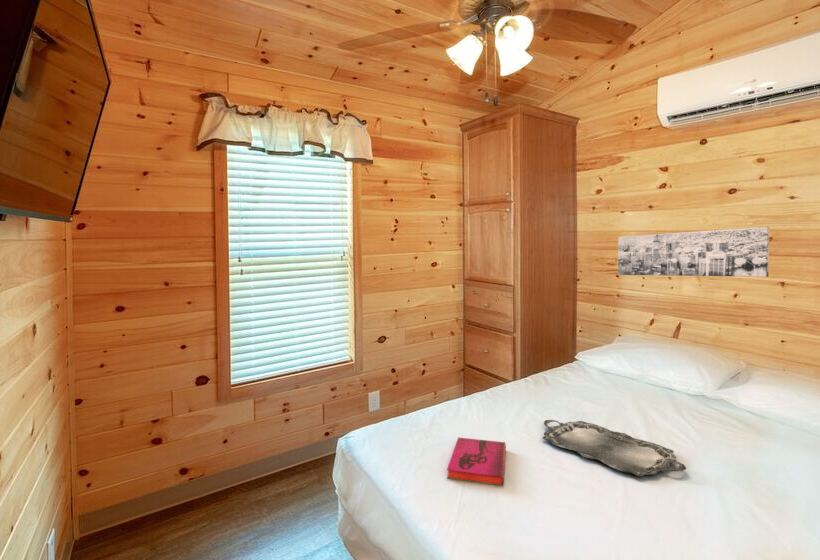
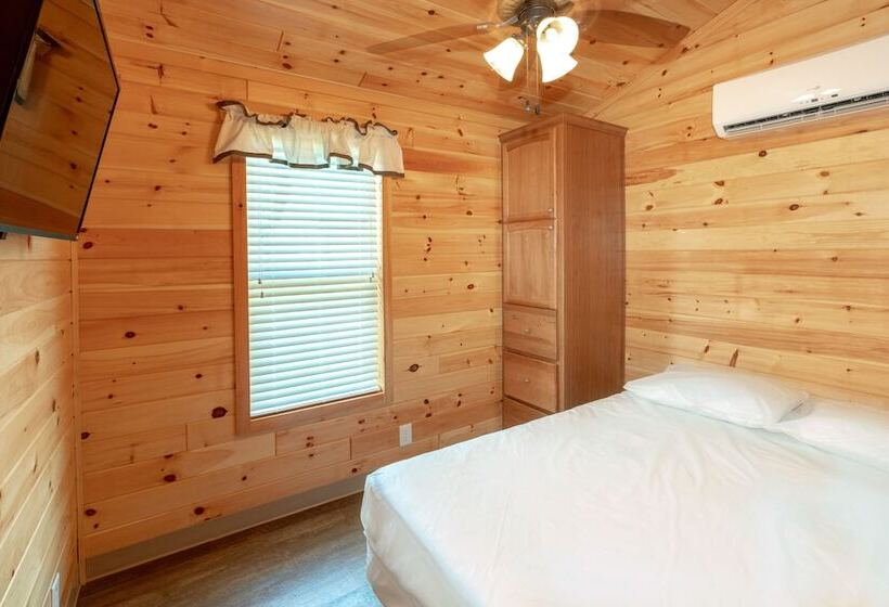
- wall art (683, 254)
- hardback book (478, 459)
- serving tray (605, 444)
